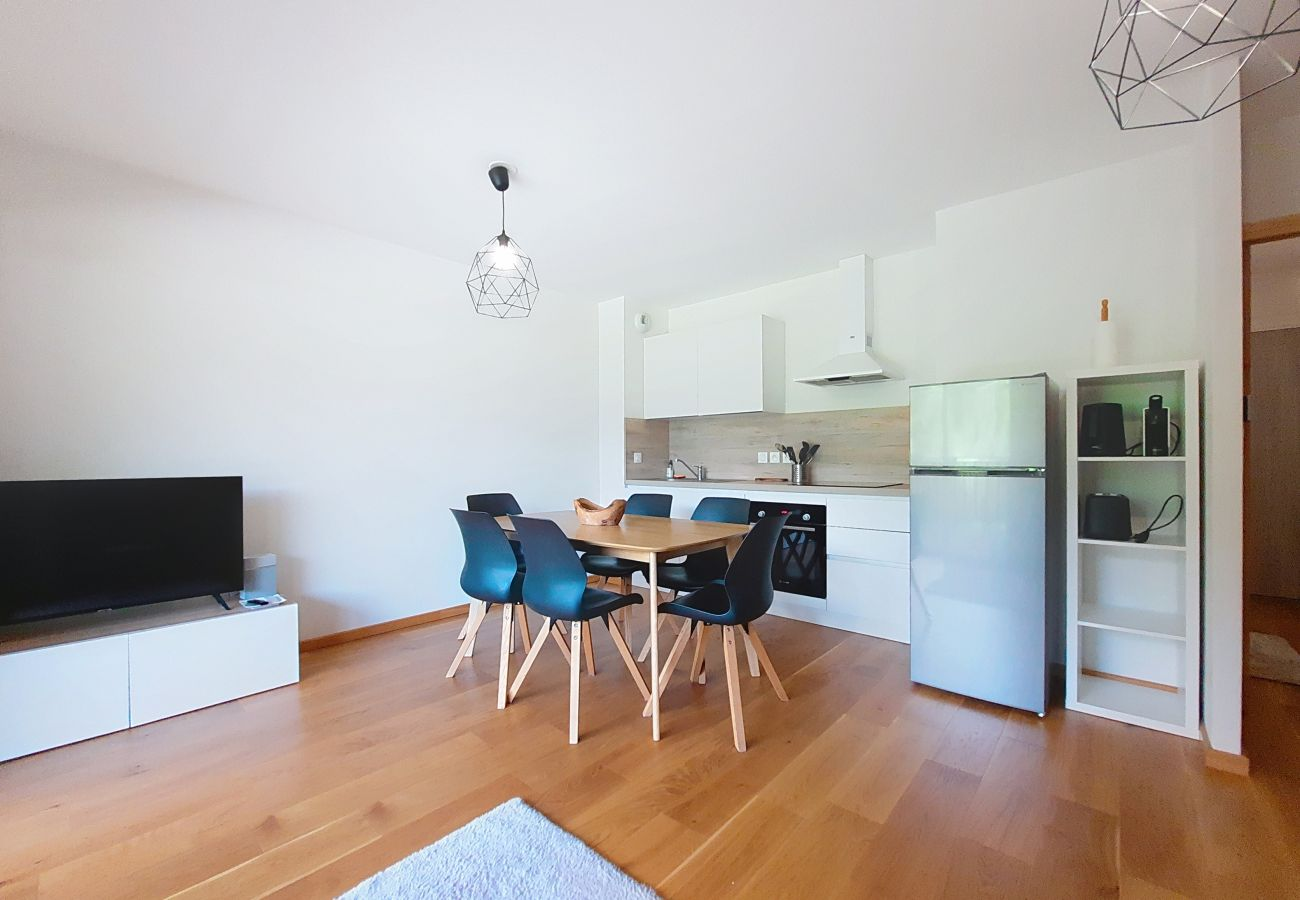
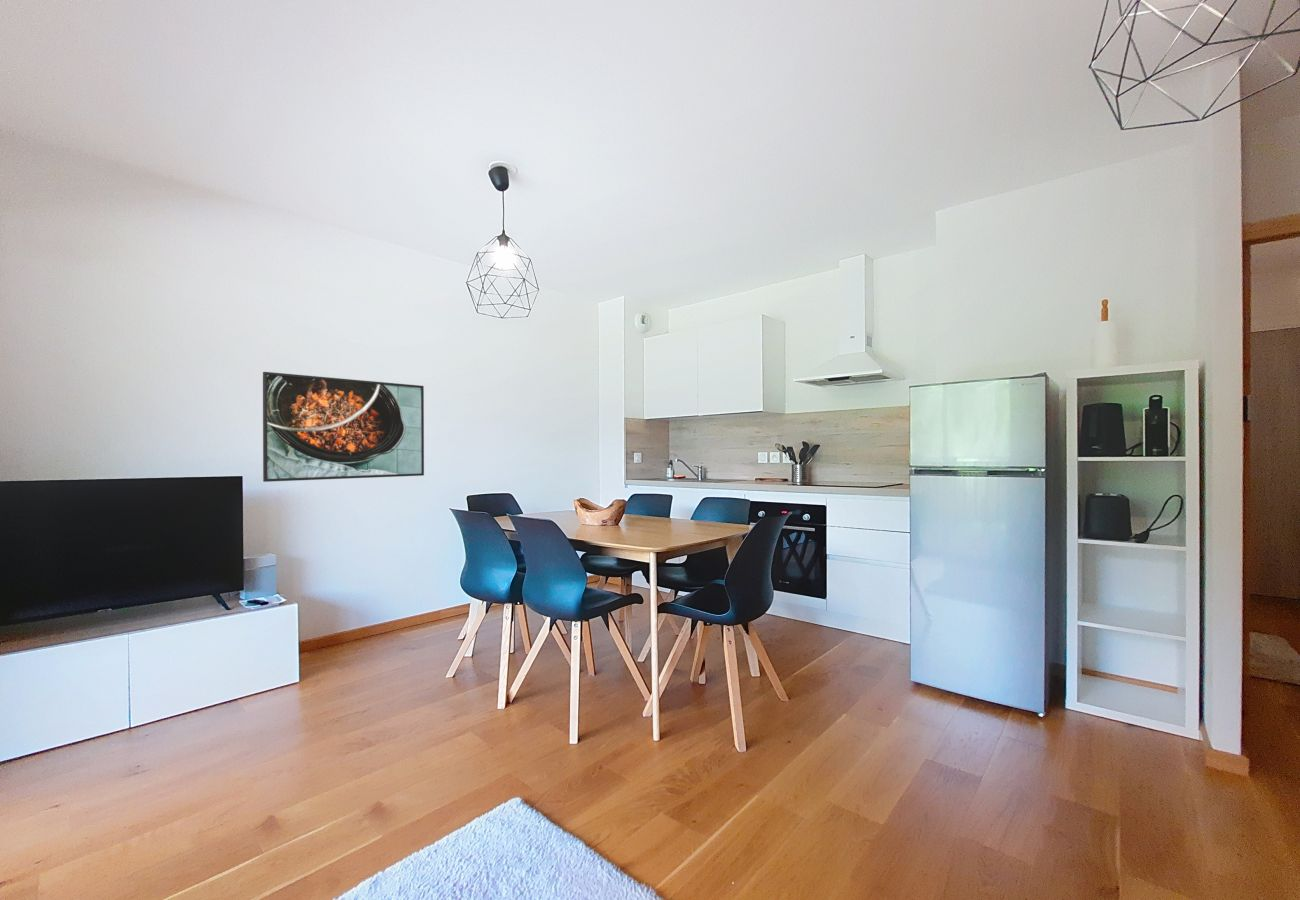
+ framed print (351, 428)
